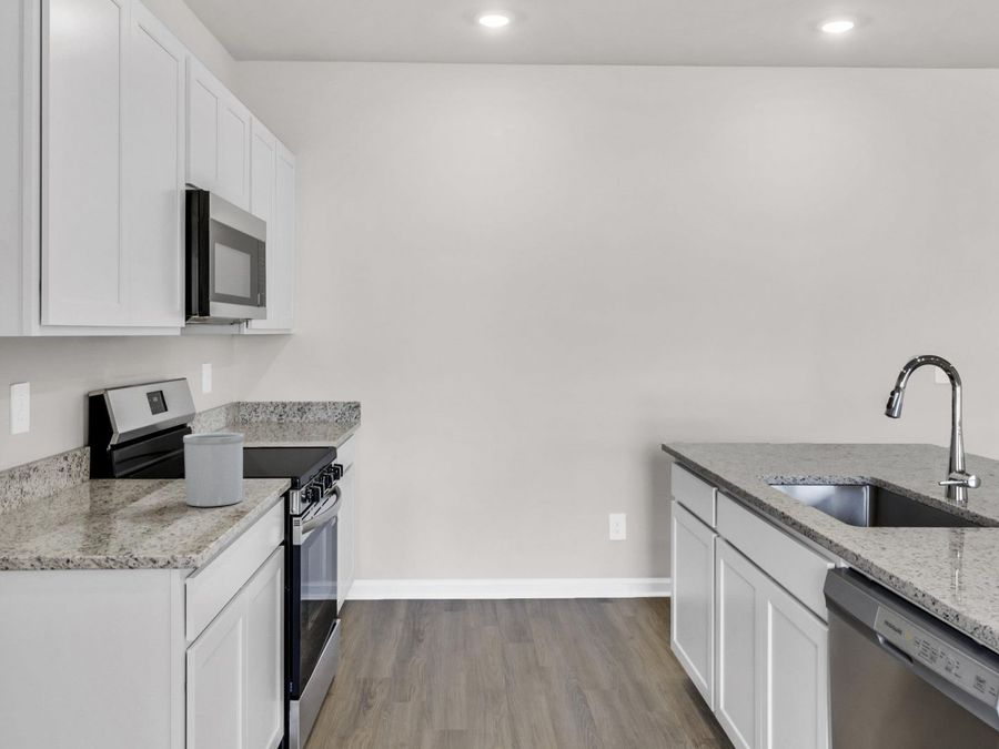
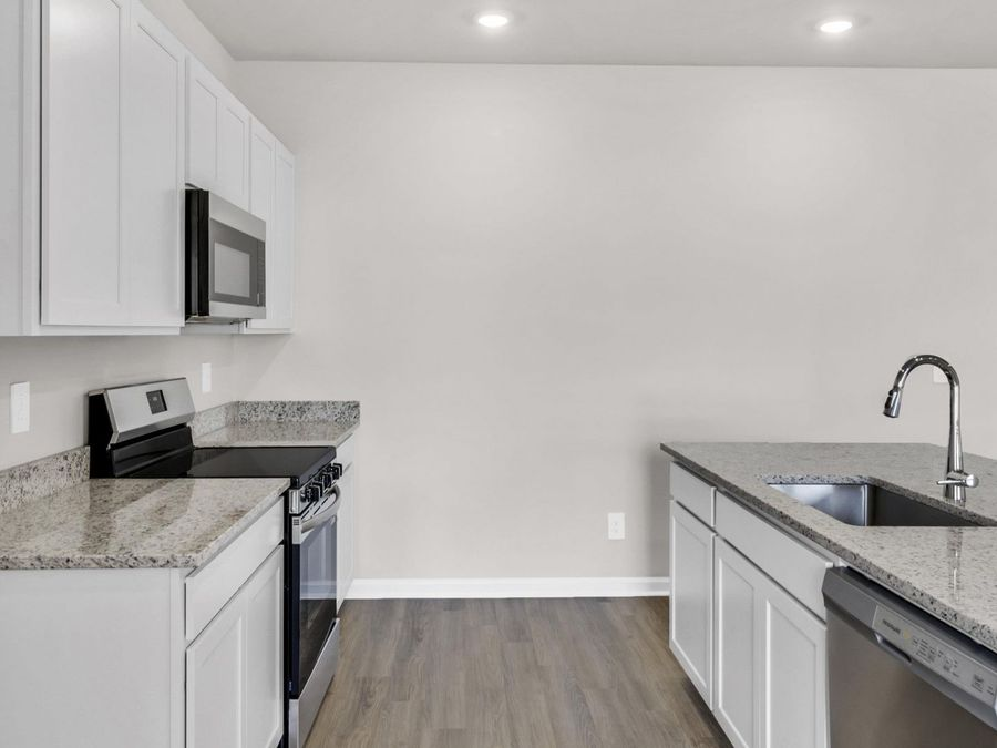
- utensil holder (213, 468)
